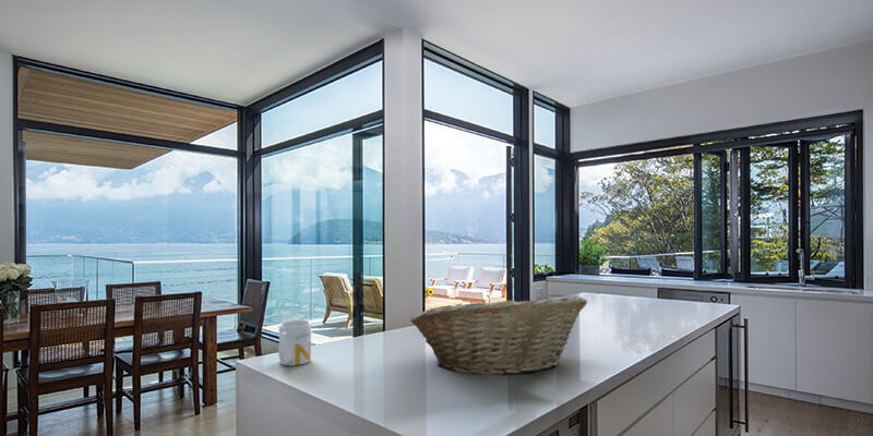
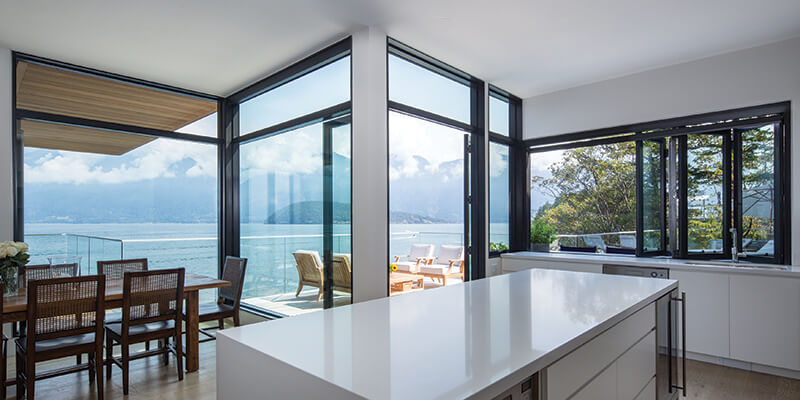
- mug (295, 343)
- fruit basket (499, 325)
